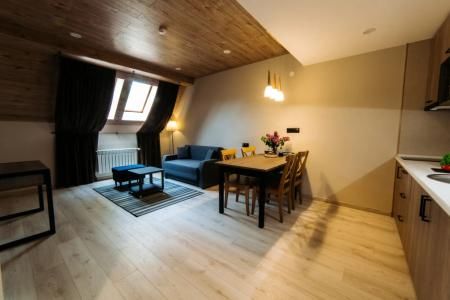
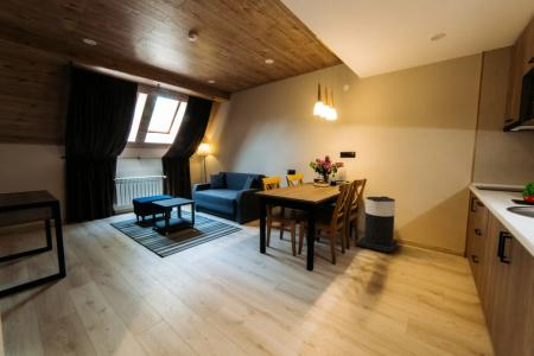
+ trash can (377, 221)
